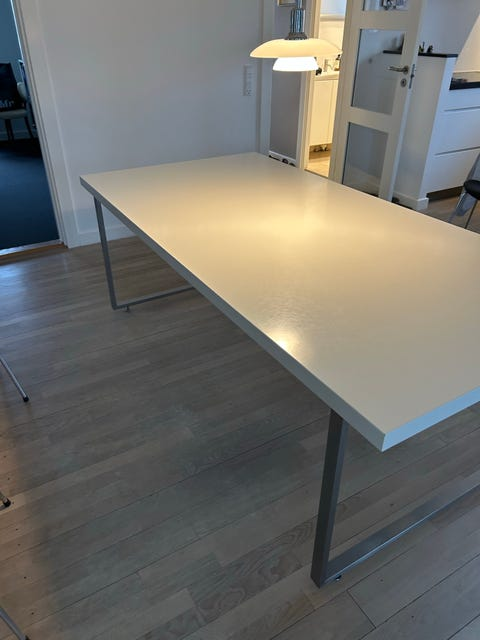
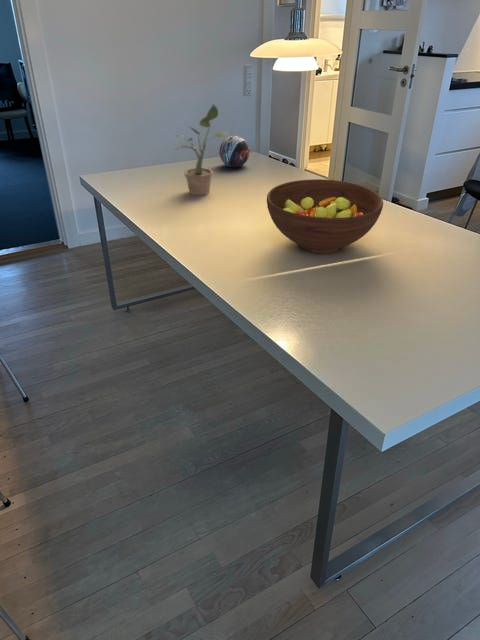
+ decorative orb (234, 151)
+ potted plant (197, 152)
+ fruit bowl (321, 222)
